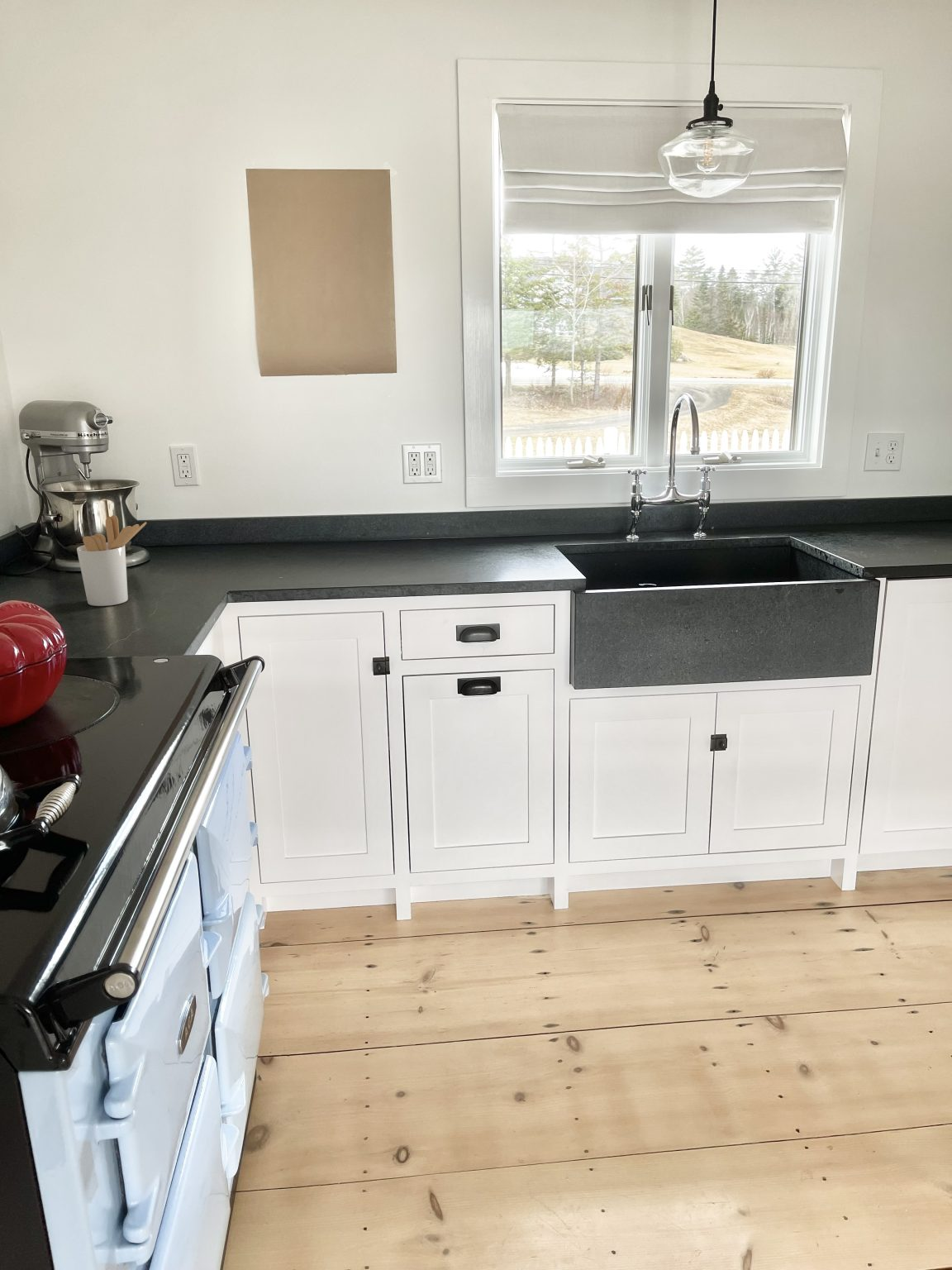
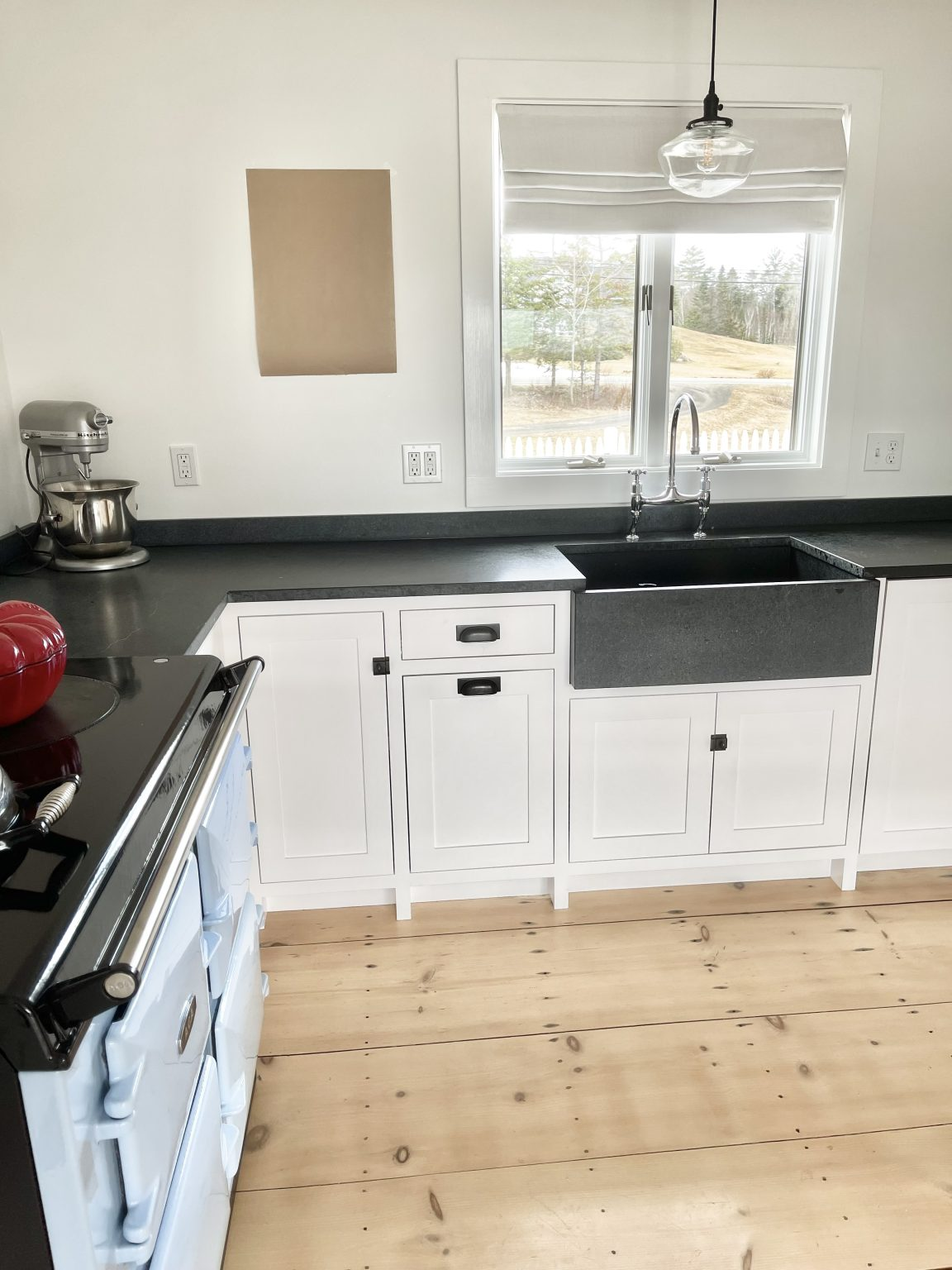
- utensil holder (114, 561)
